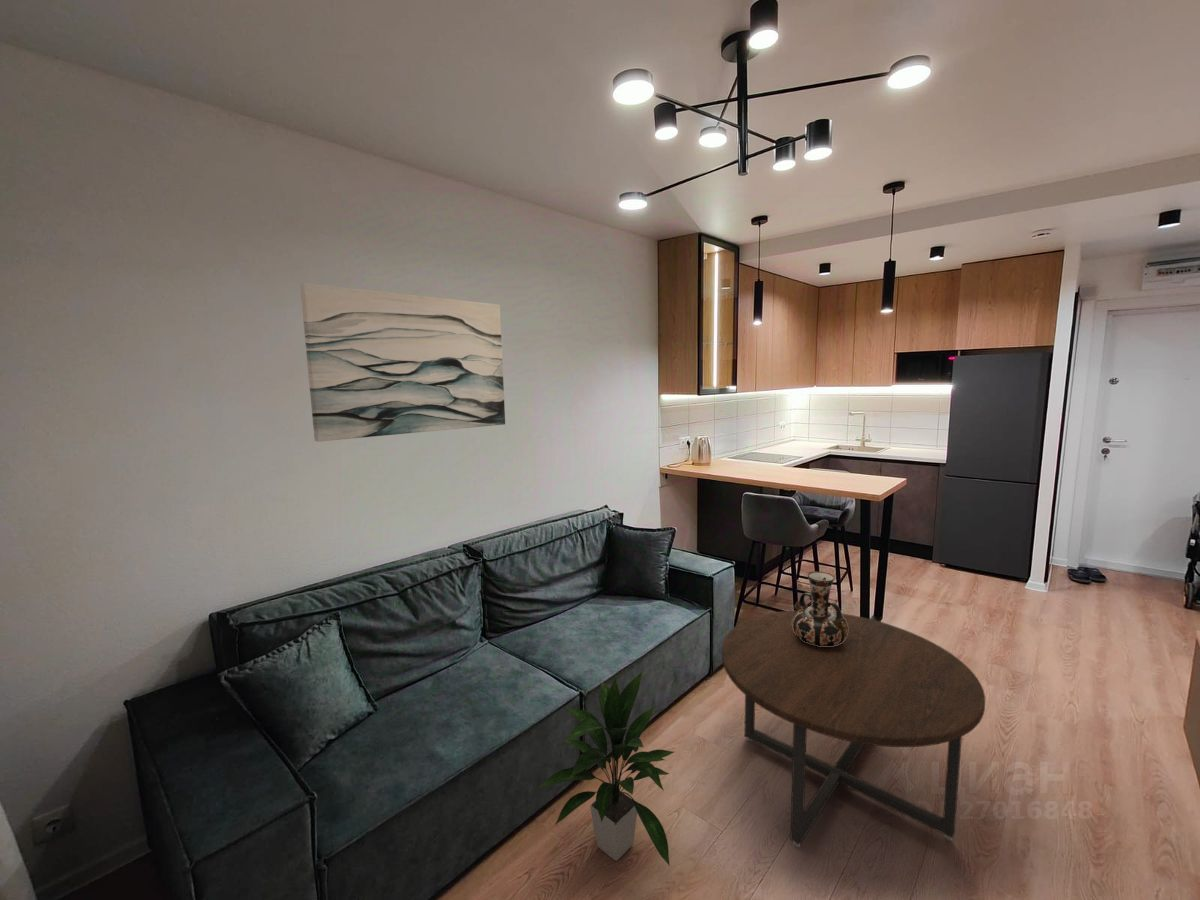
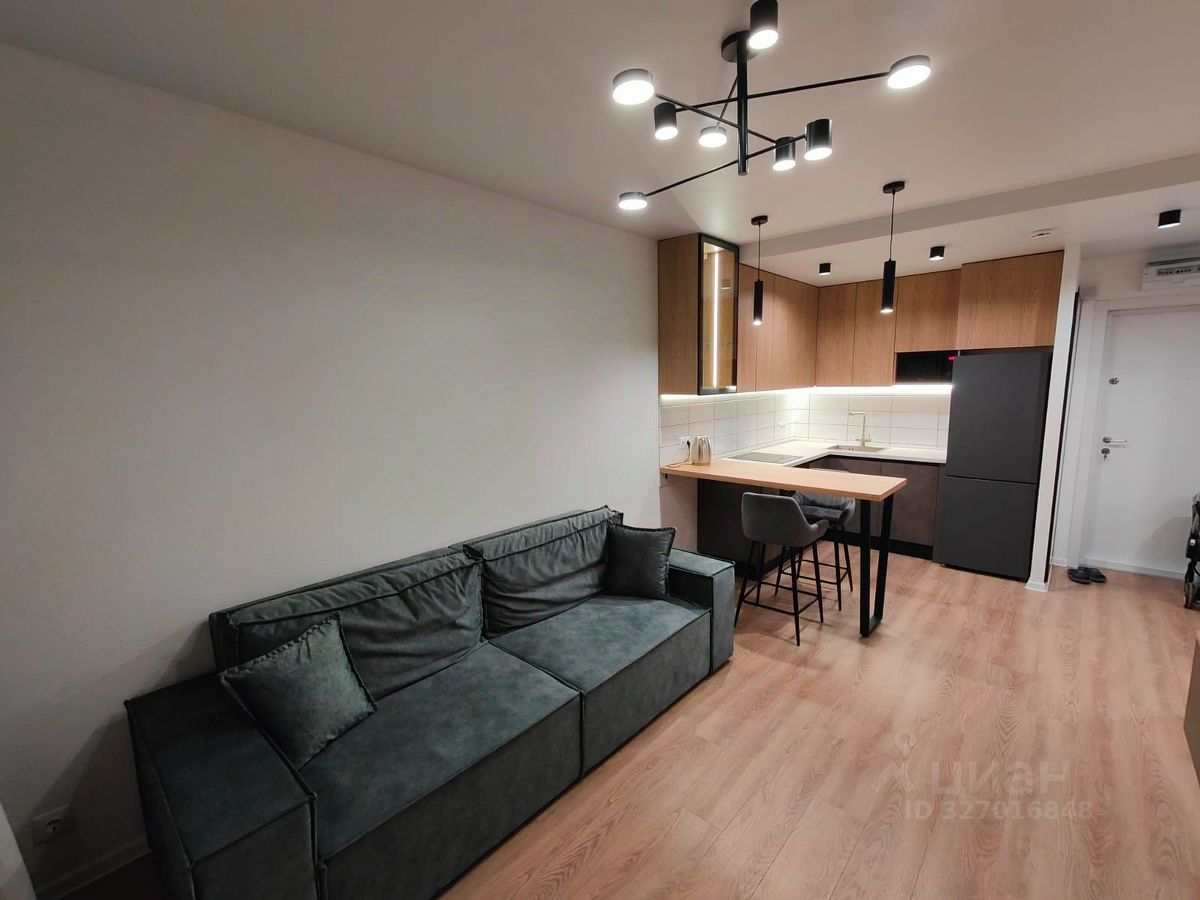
- coffee table (838, 722)
- wall art (418, 364)
- decorative vase (820, 607)
- indoor plant (615, 772)
